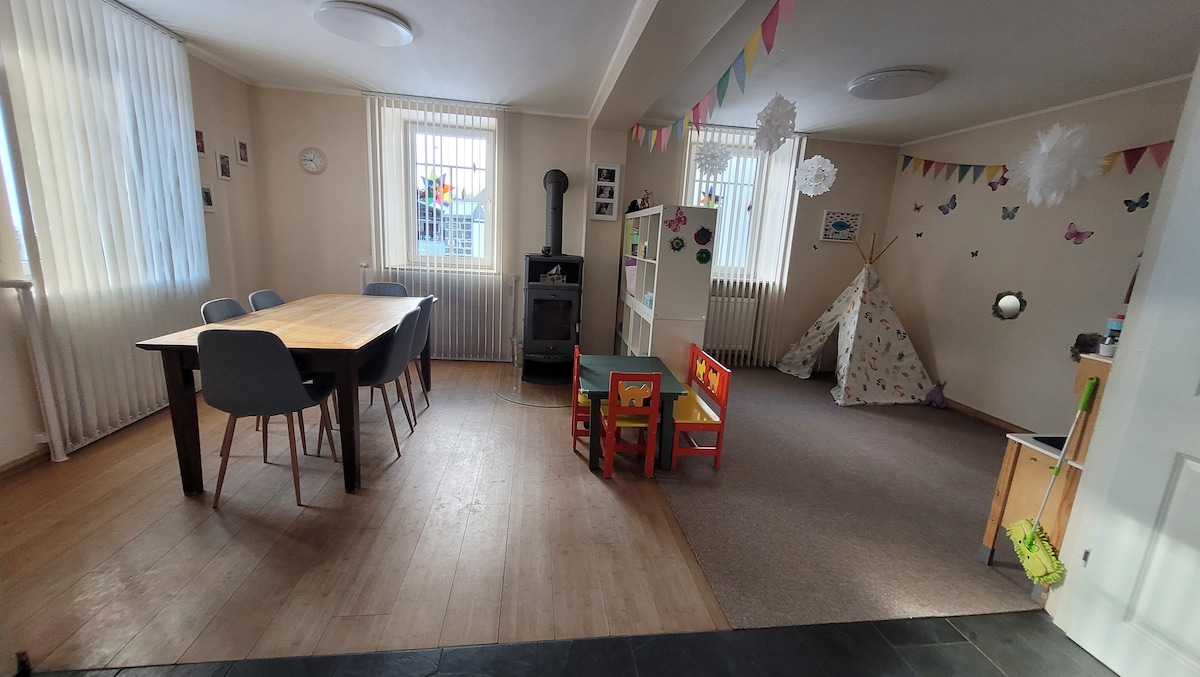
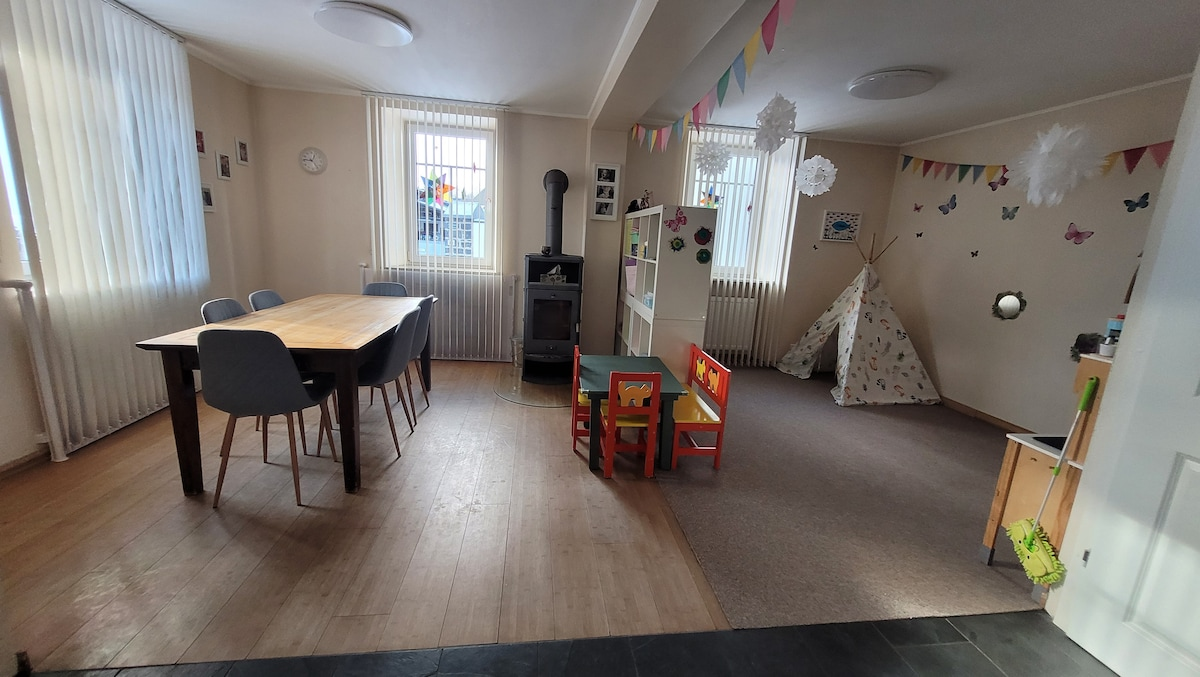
- plush toy (940, 394)
